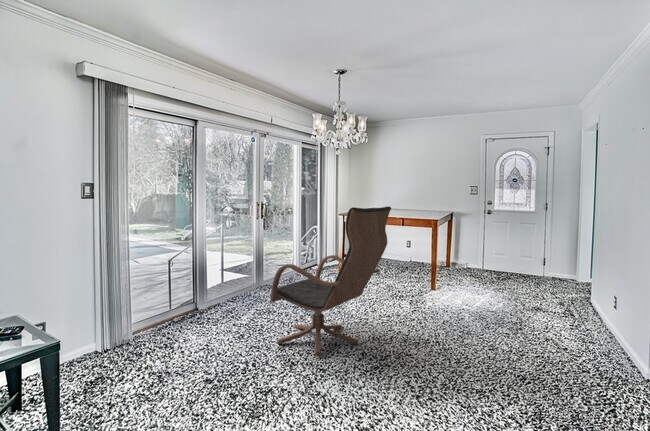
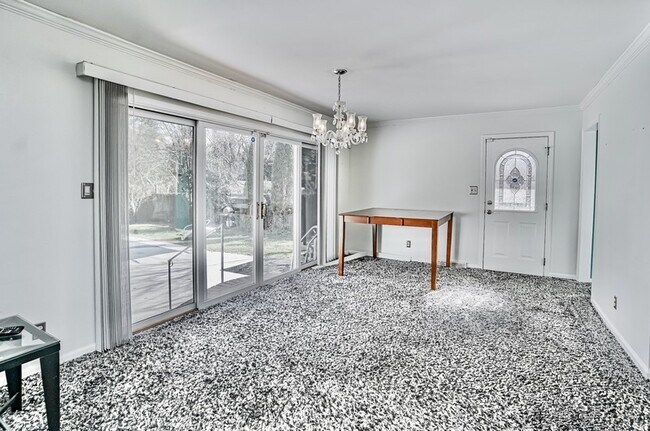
- lounge chair (336, 277)
